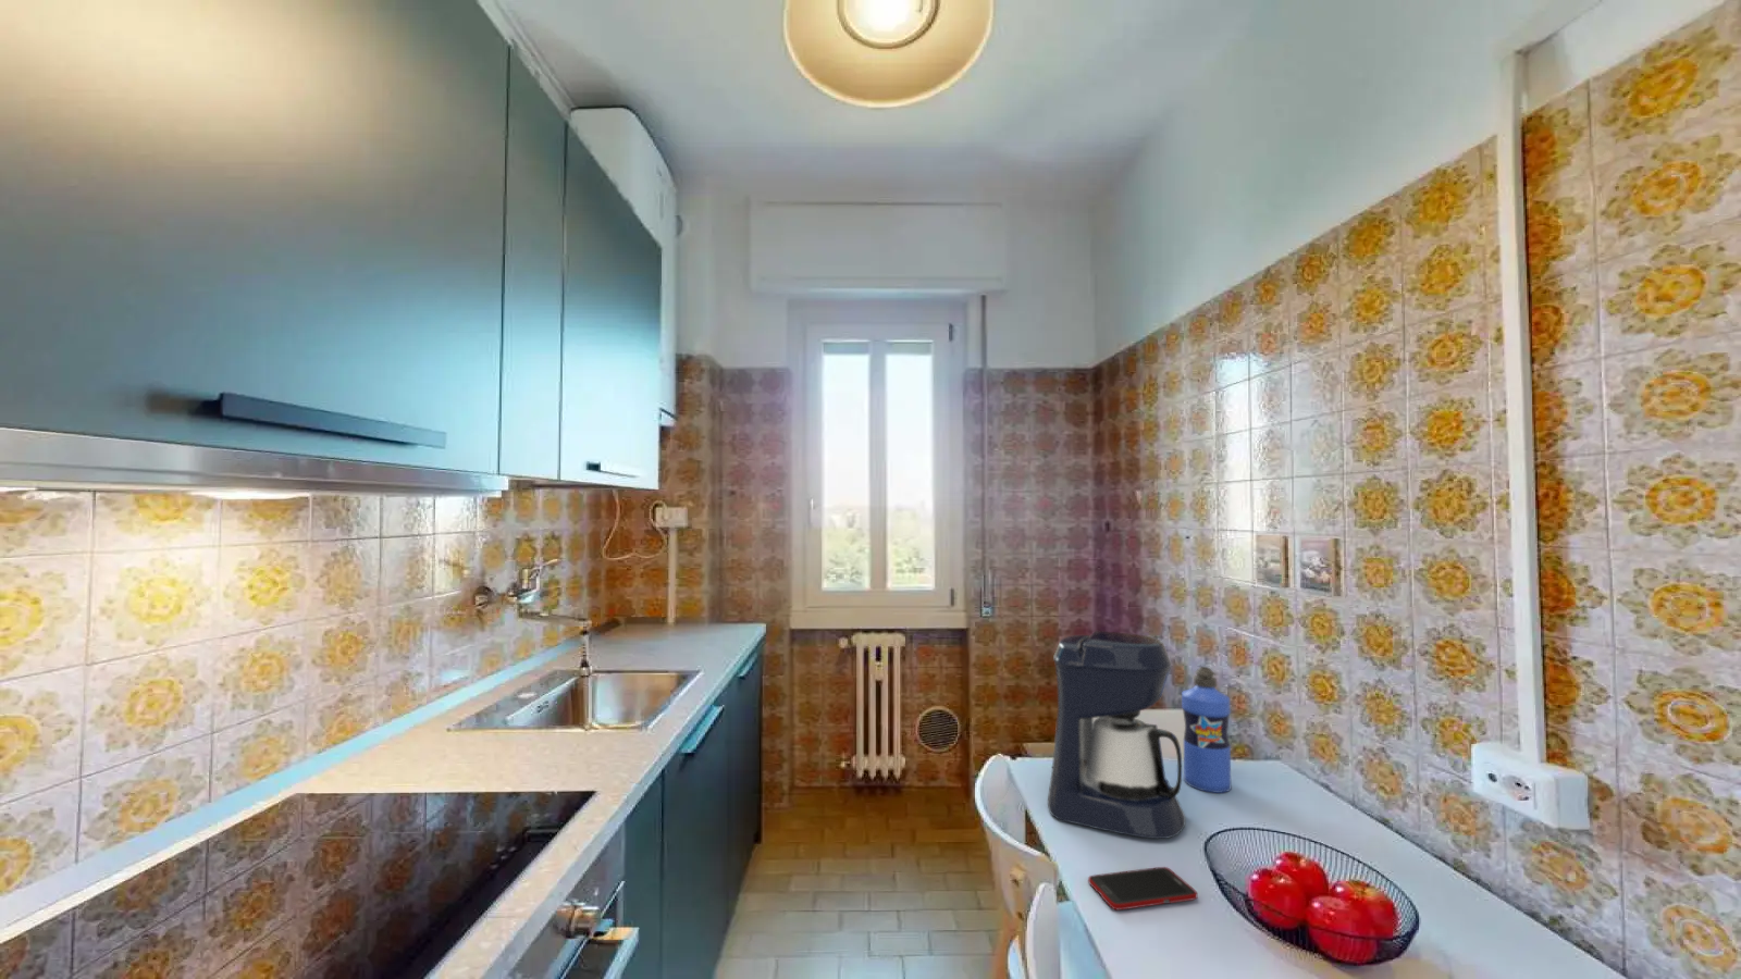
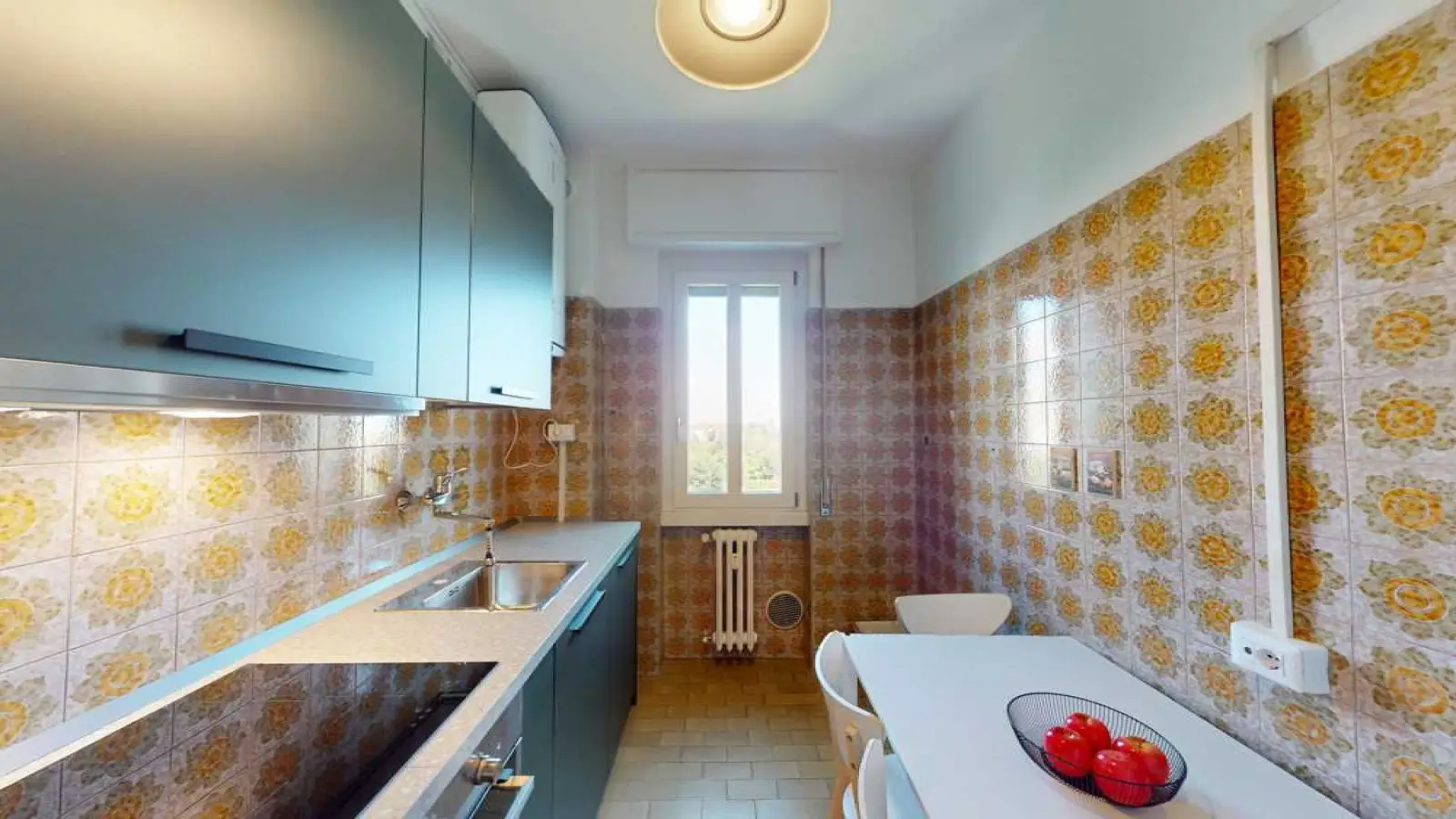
- water bottle (1205, 724)
- cell phone (1142, 888)
- coffee maker (1110, 721)
